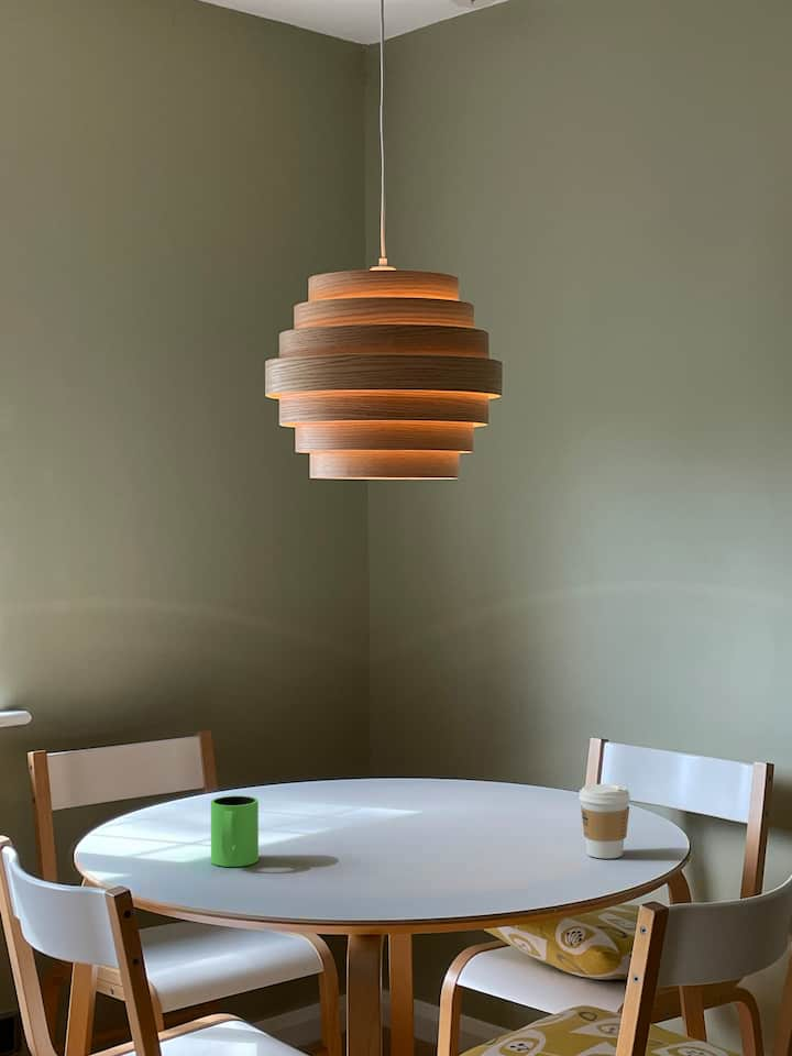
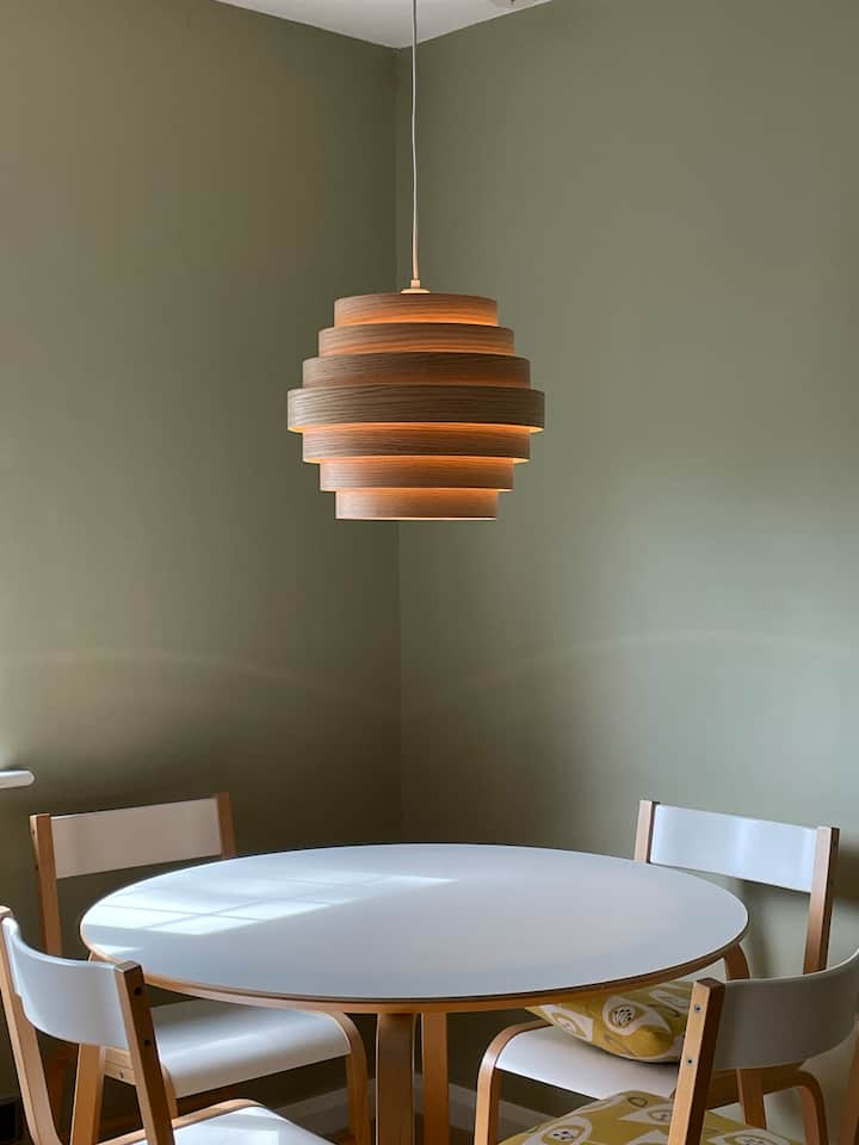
- mug (232, 833)
- coffee cup (604, 820)
